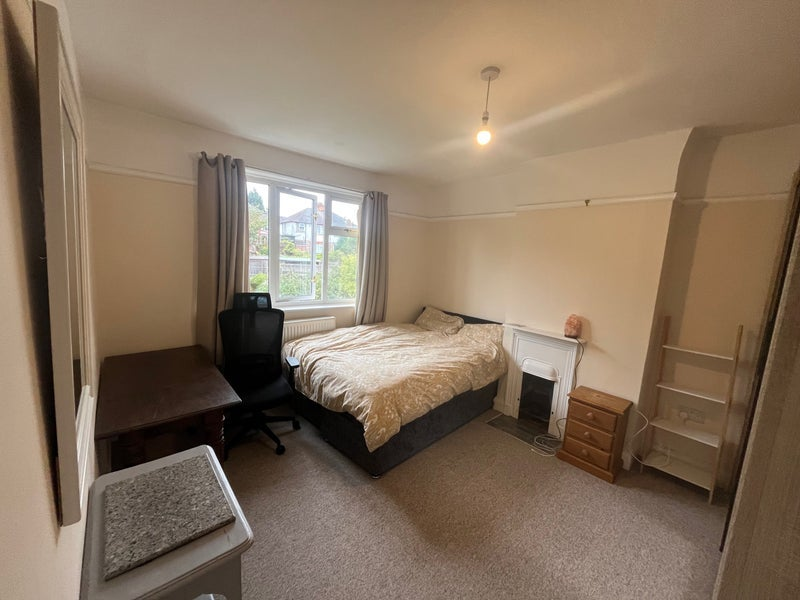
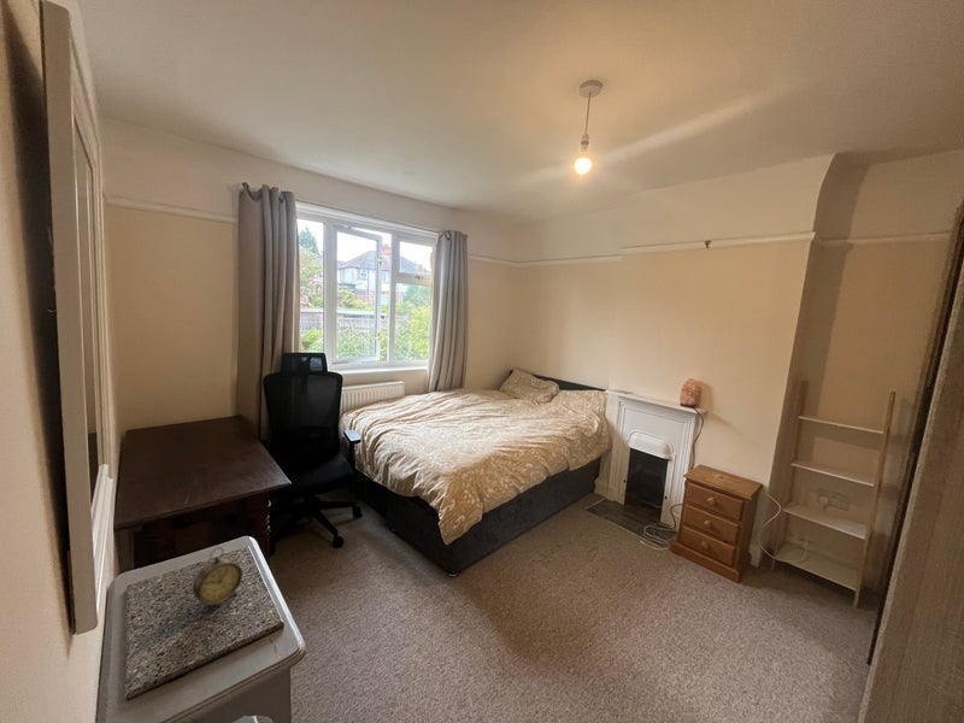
+ alarm clock (217, 575)
